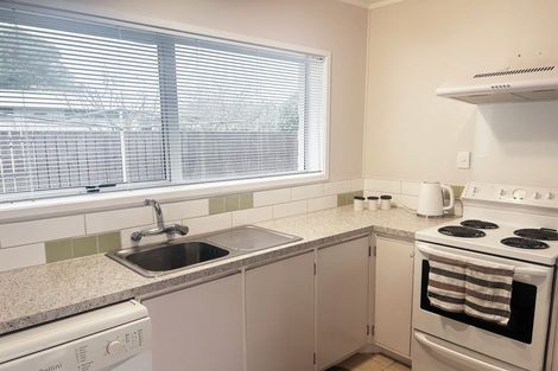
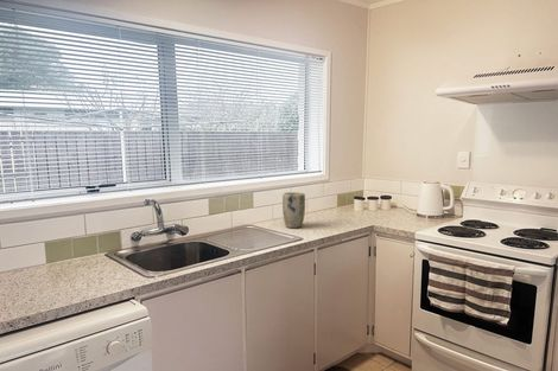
+ plant pot (293, 210)
